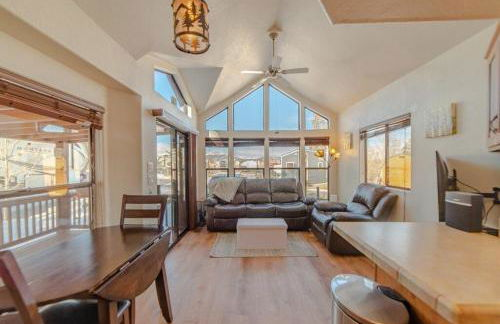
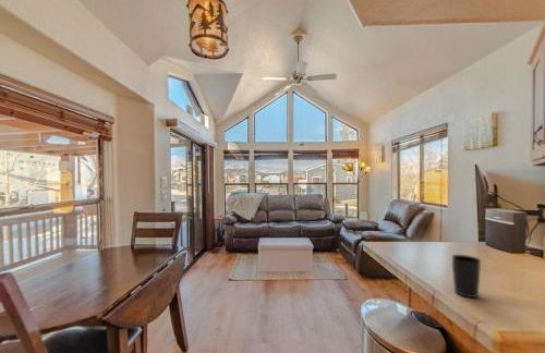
+ cup (465, 276)
